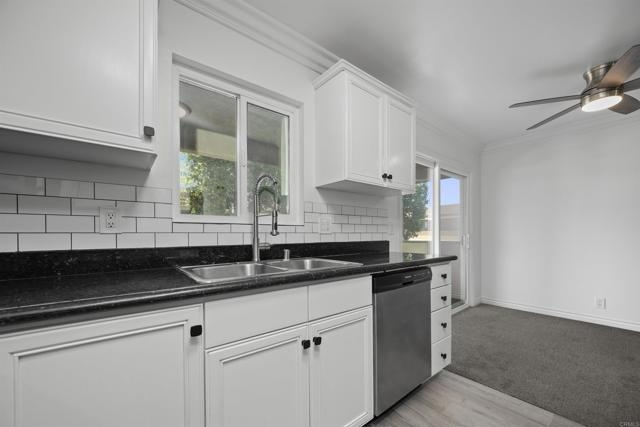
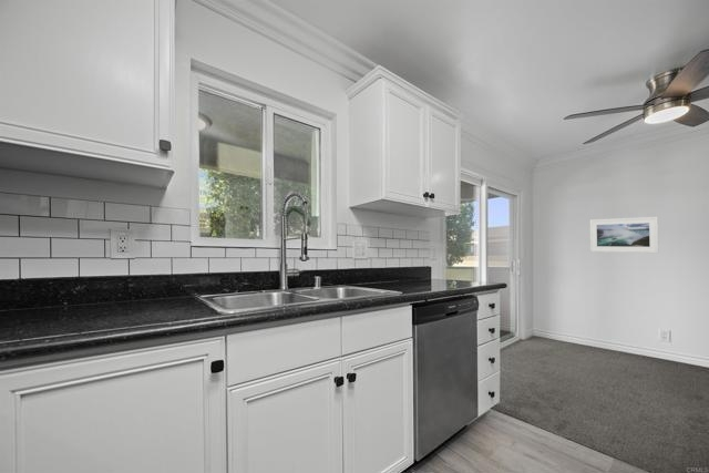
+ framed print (621, 235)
